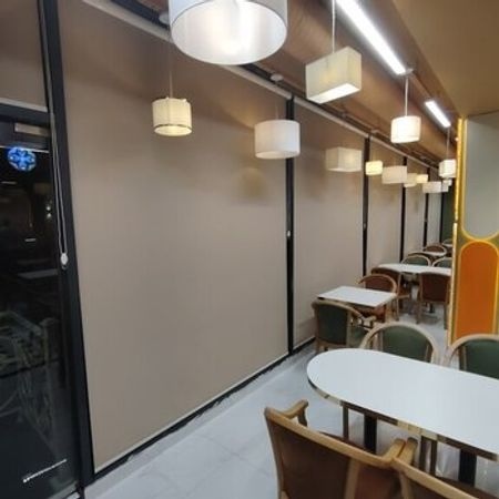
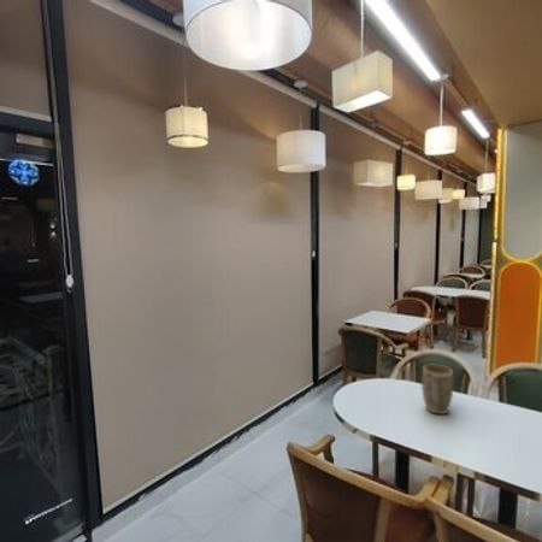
+ plant pot (437, 389)
